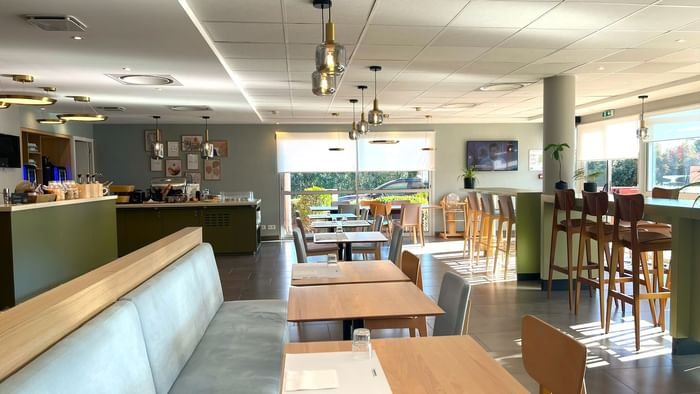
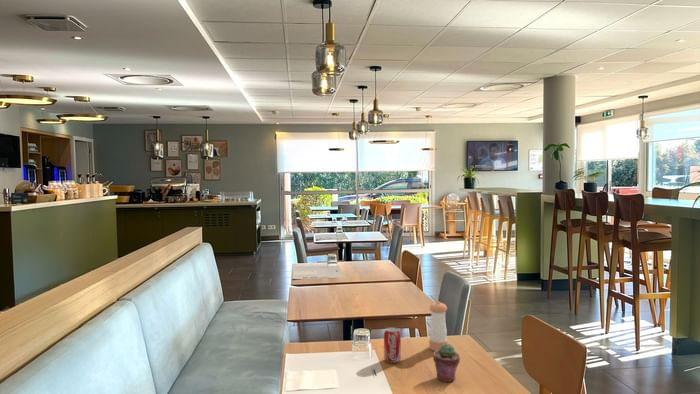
+ potted succulent (446, 361)
+ beverage can (392, 345)
+ pepper shaker (438, 324)
